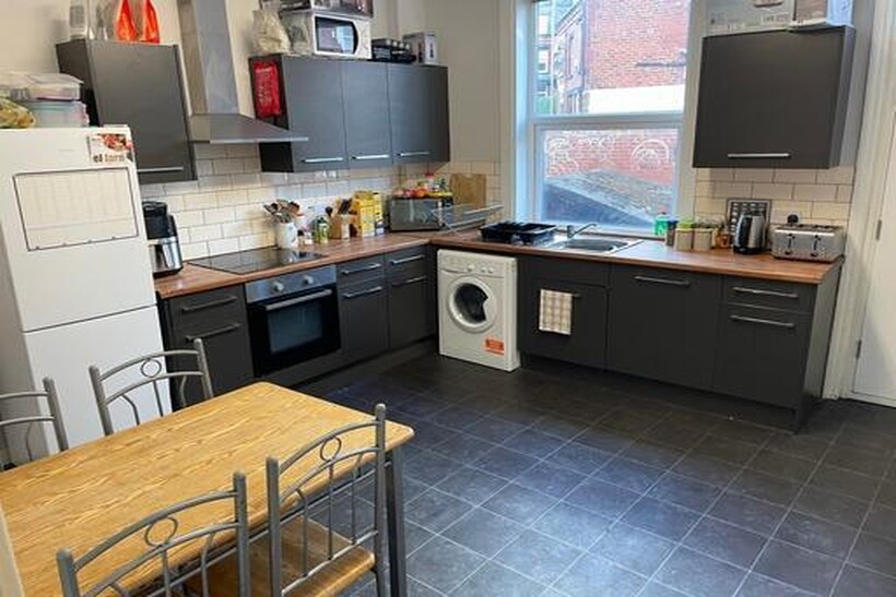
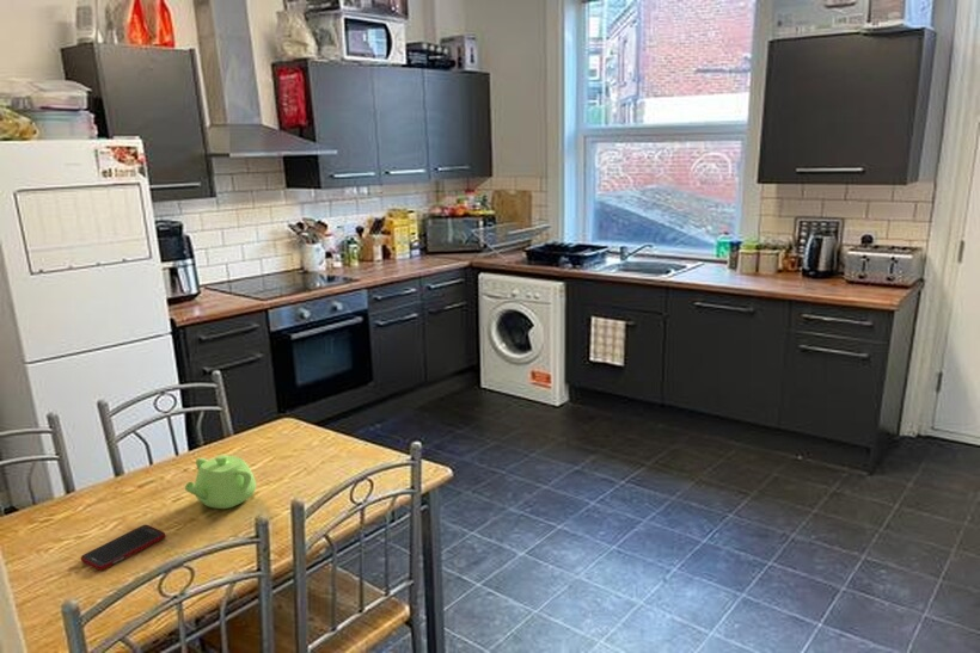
+ cell phone (124, 546)
+ teapot (216, 481)
